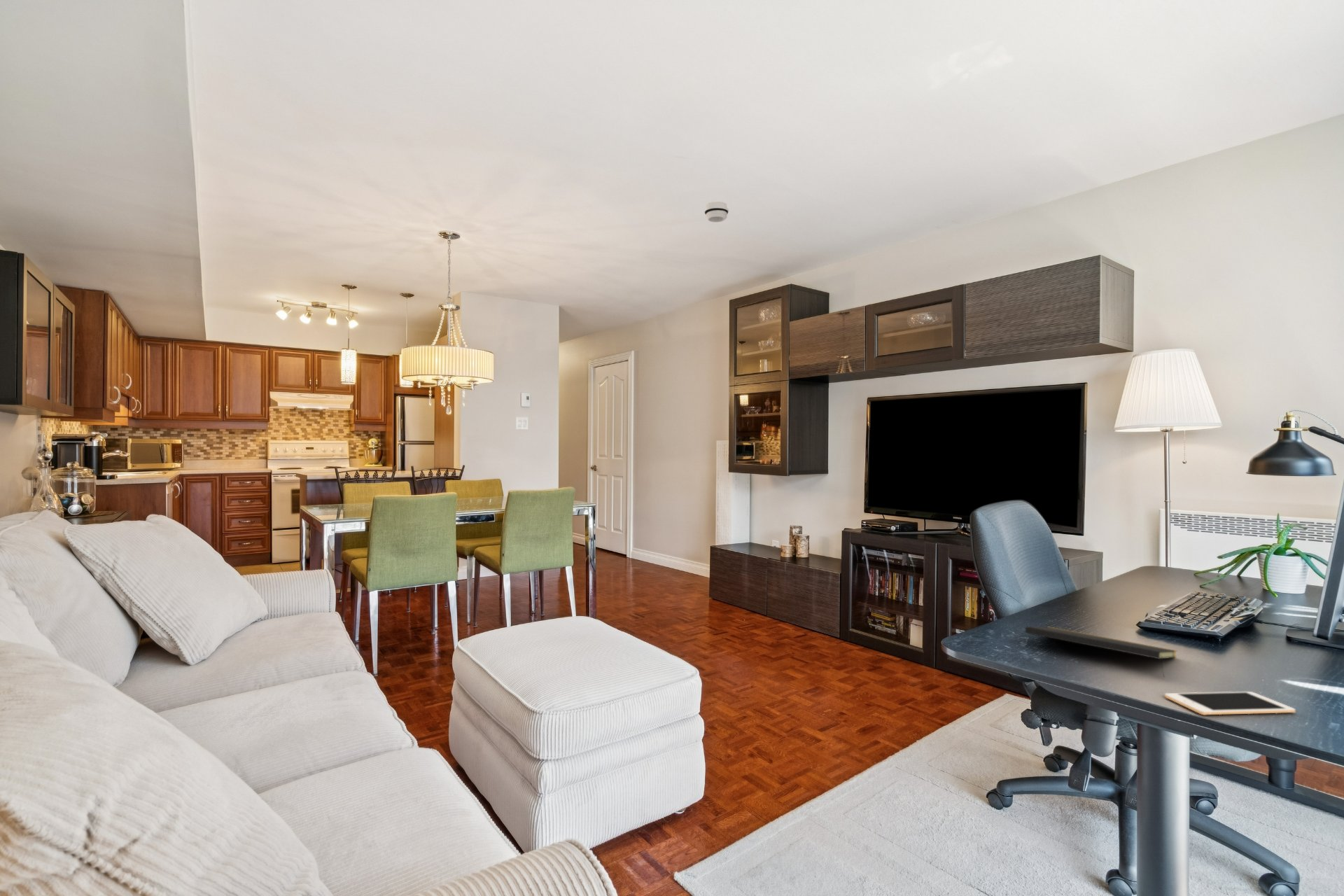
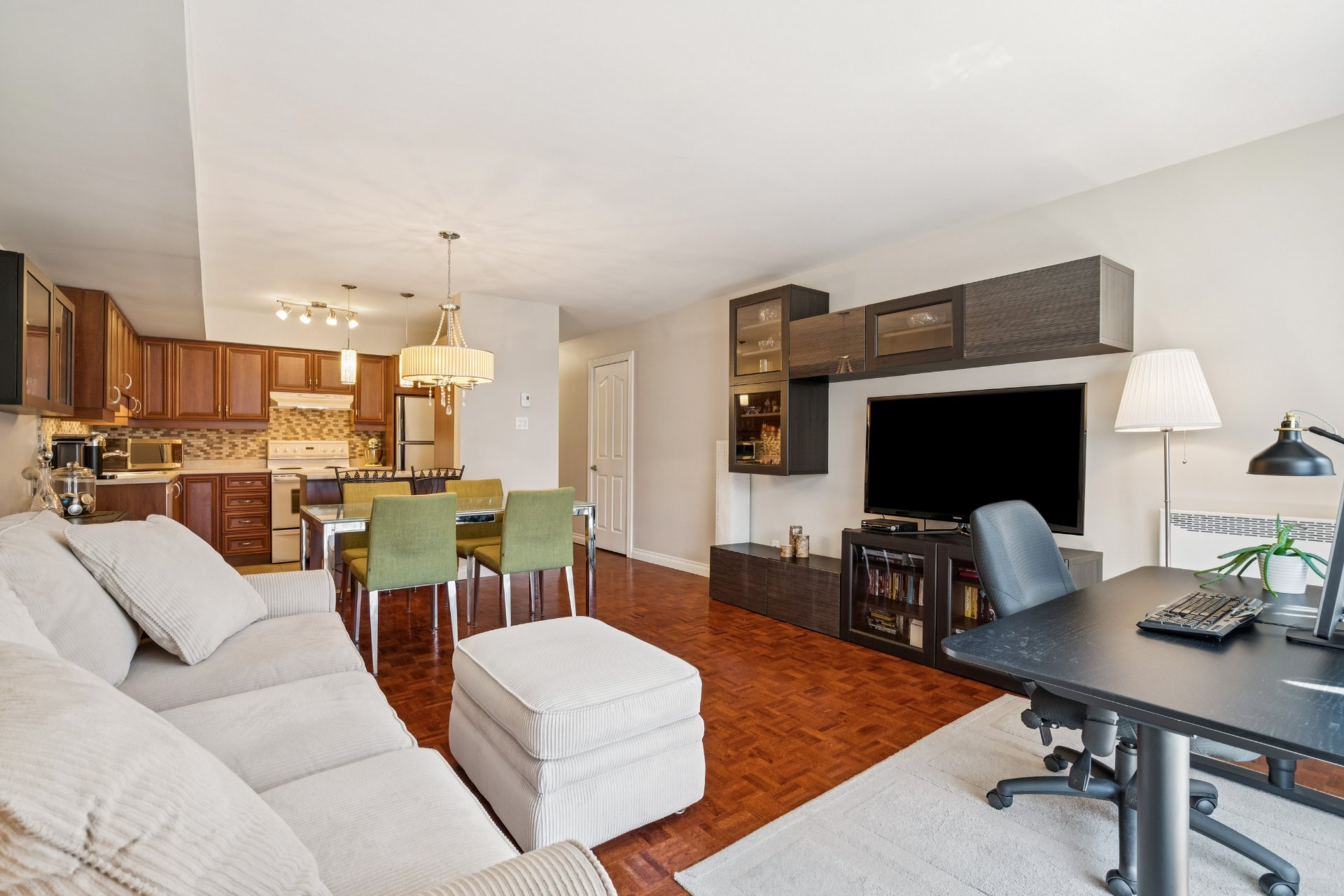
- cell phone (1228, 703)
- notepad (1099, 641)
- smoke detector (716, 212)
